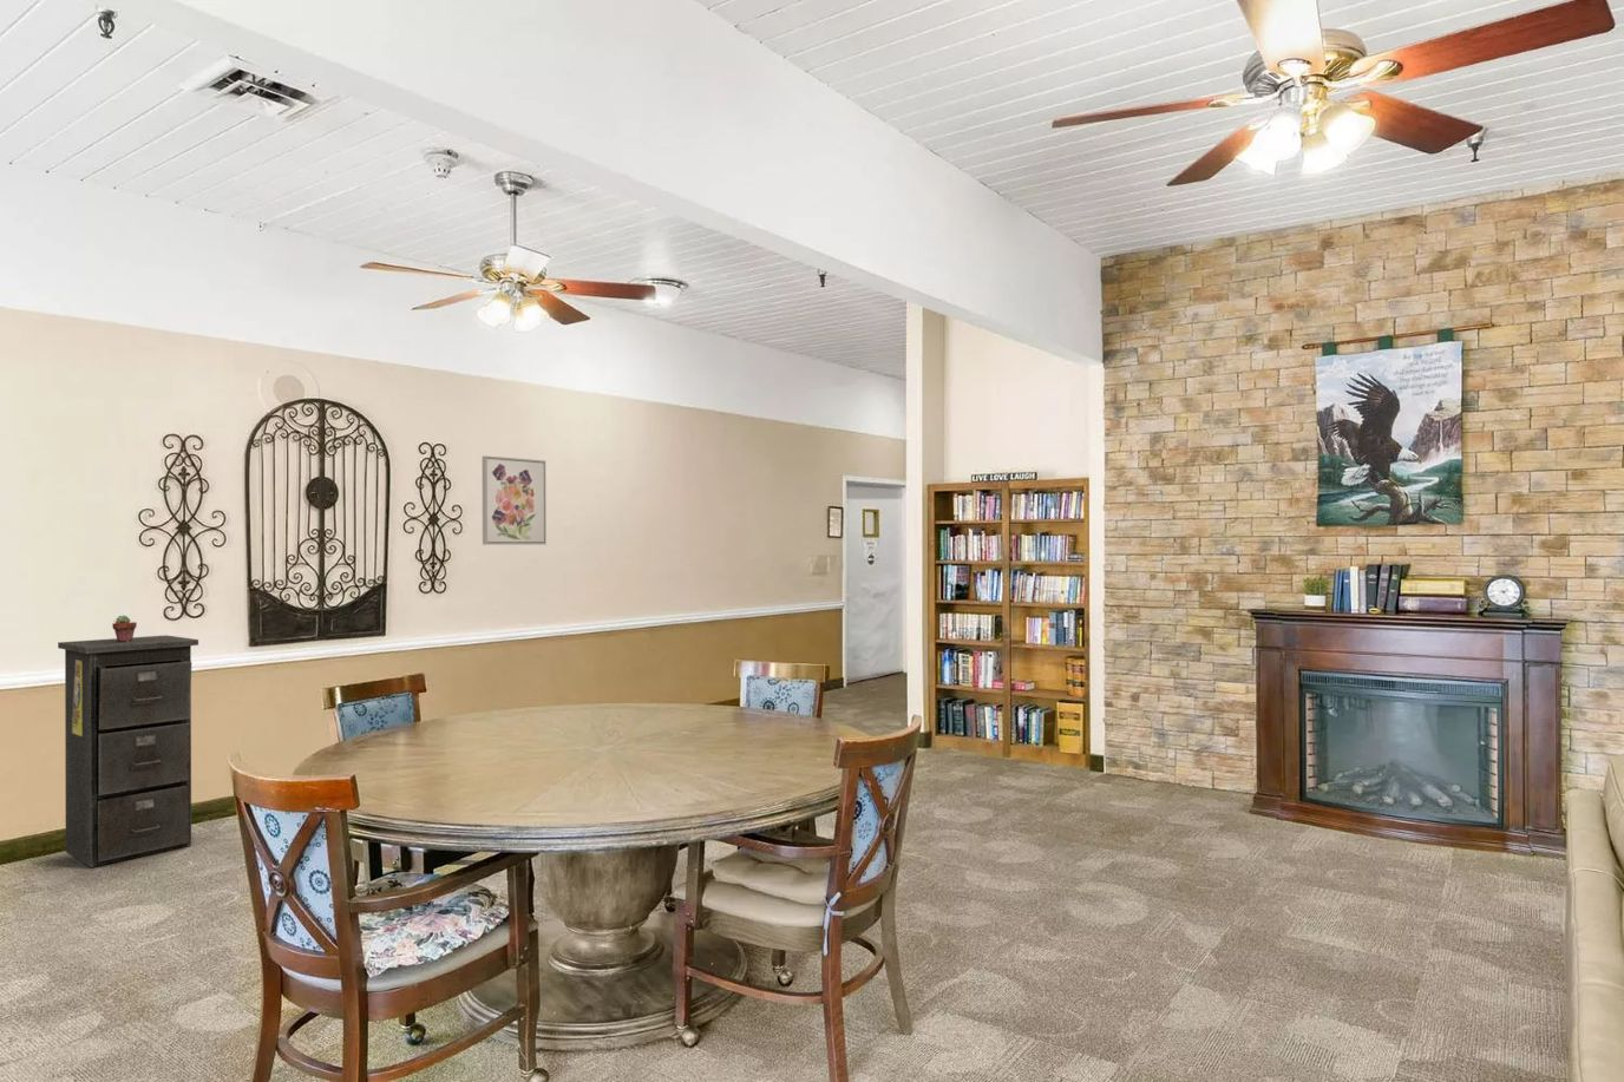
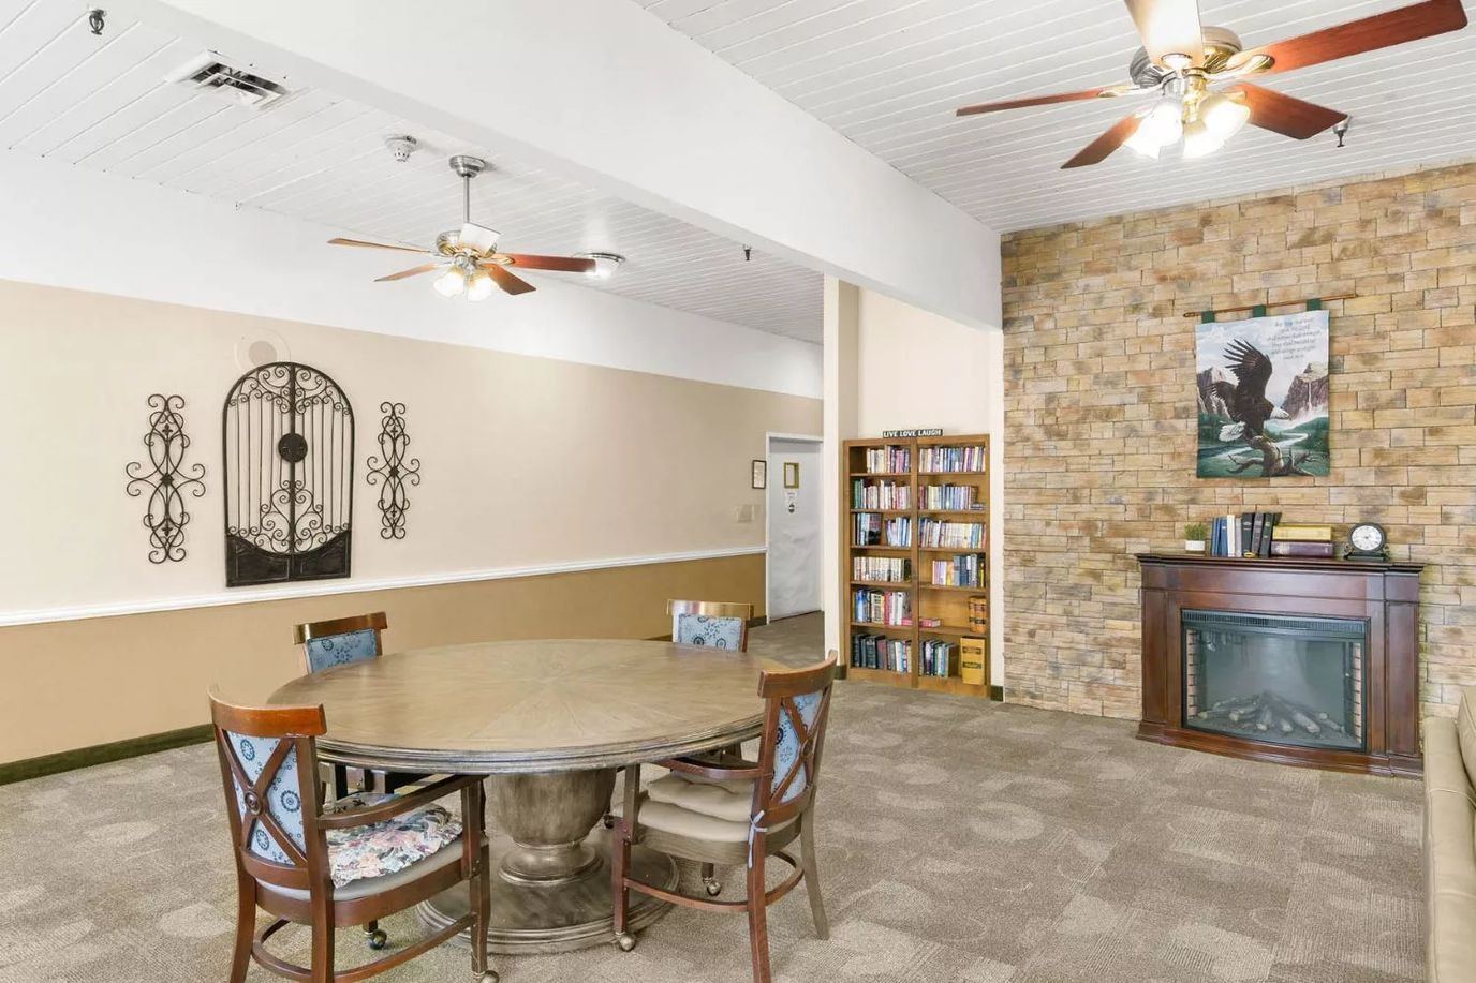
- potted succulent (124, 628)
- wall art (514, 501)
- filing cabinet (130, 746)
